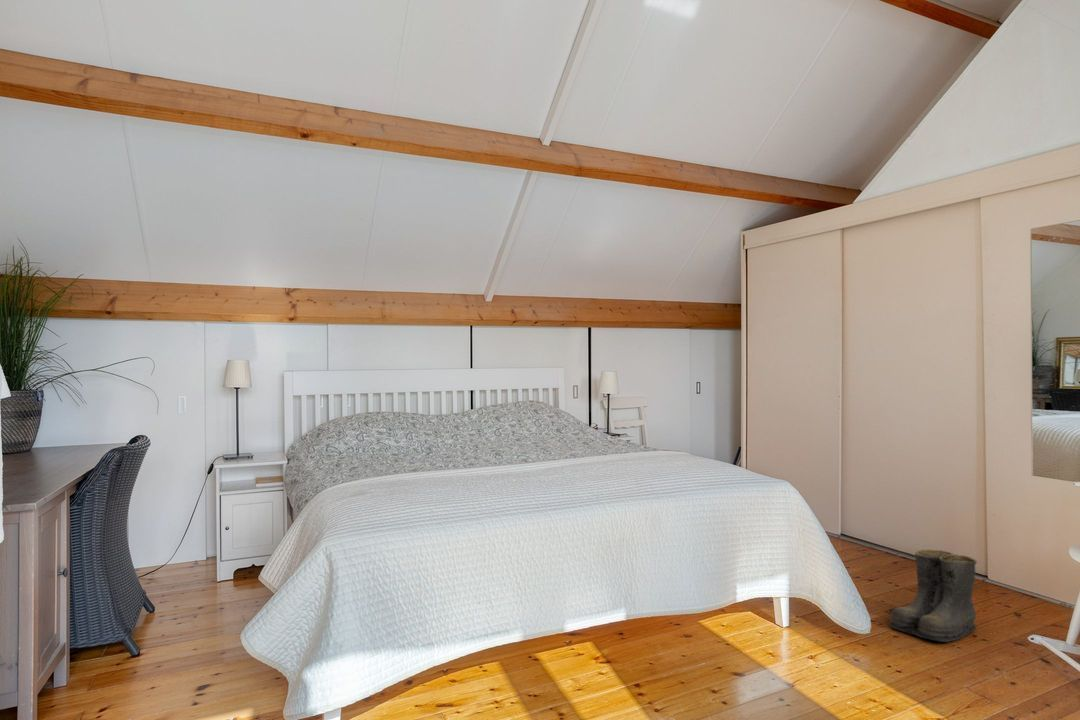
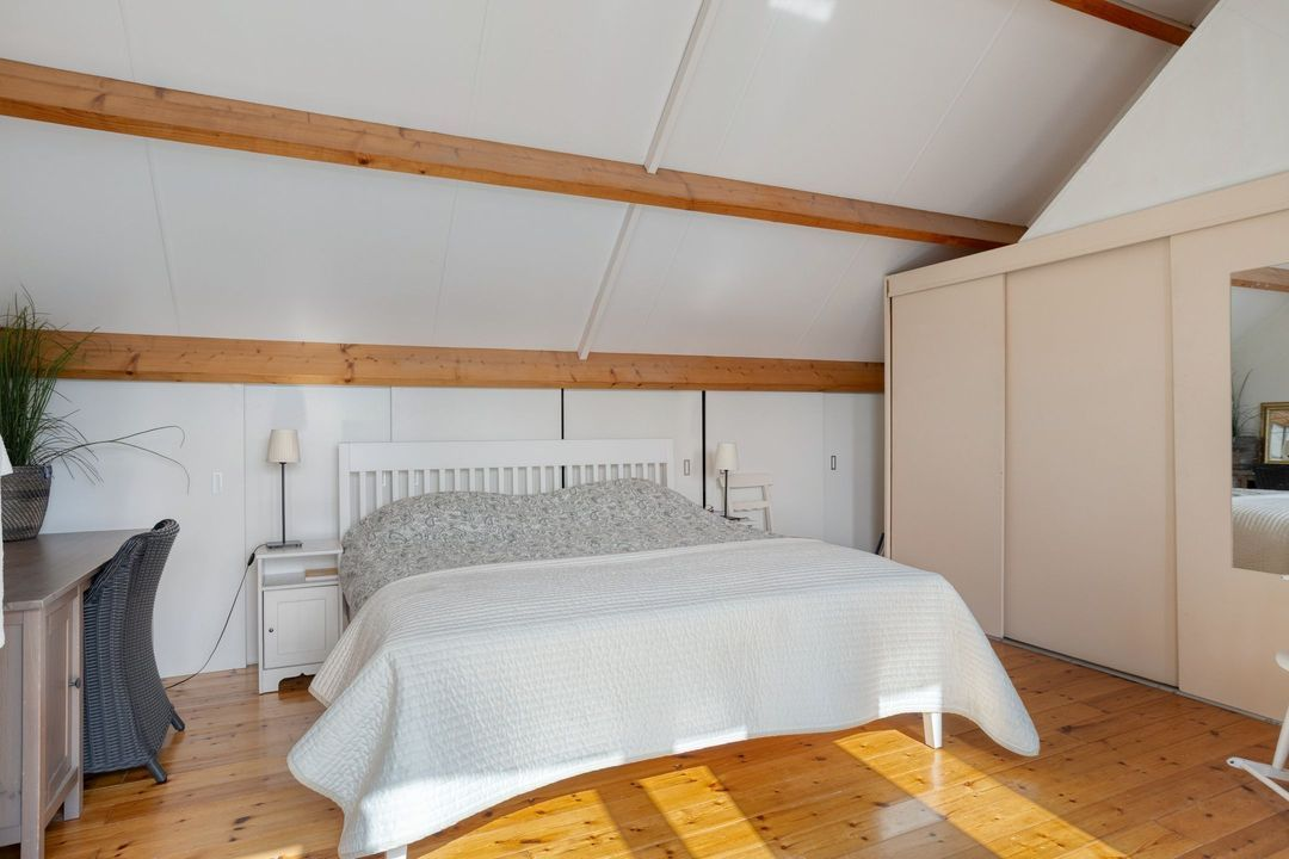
- boots (933, 591)
